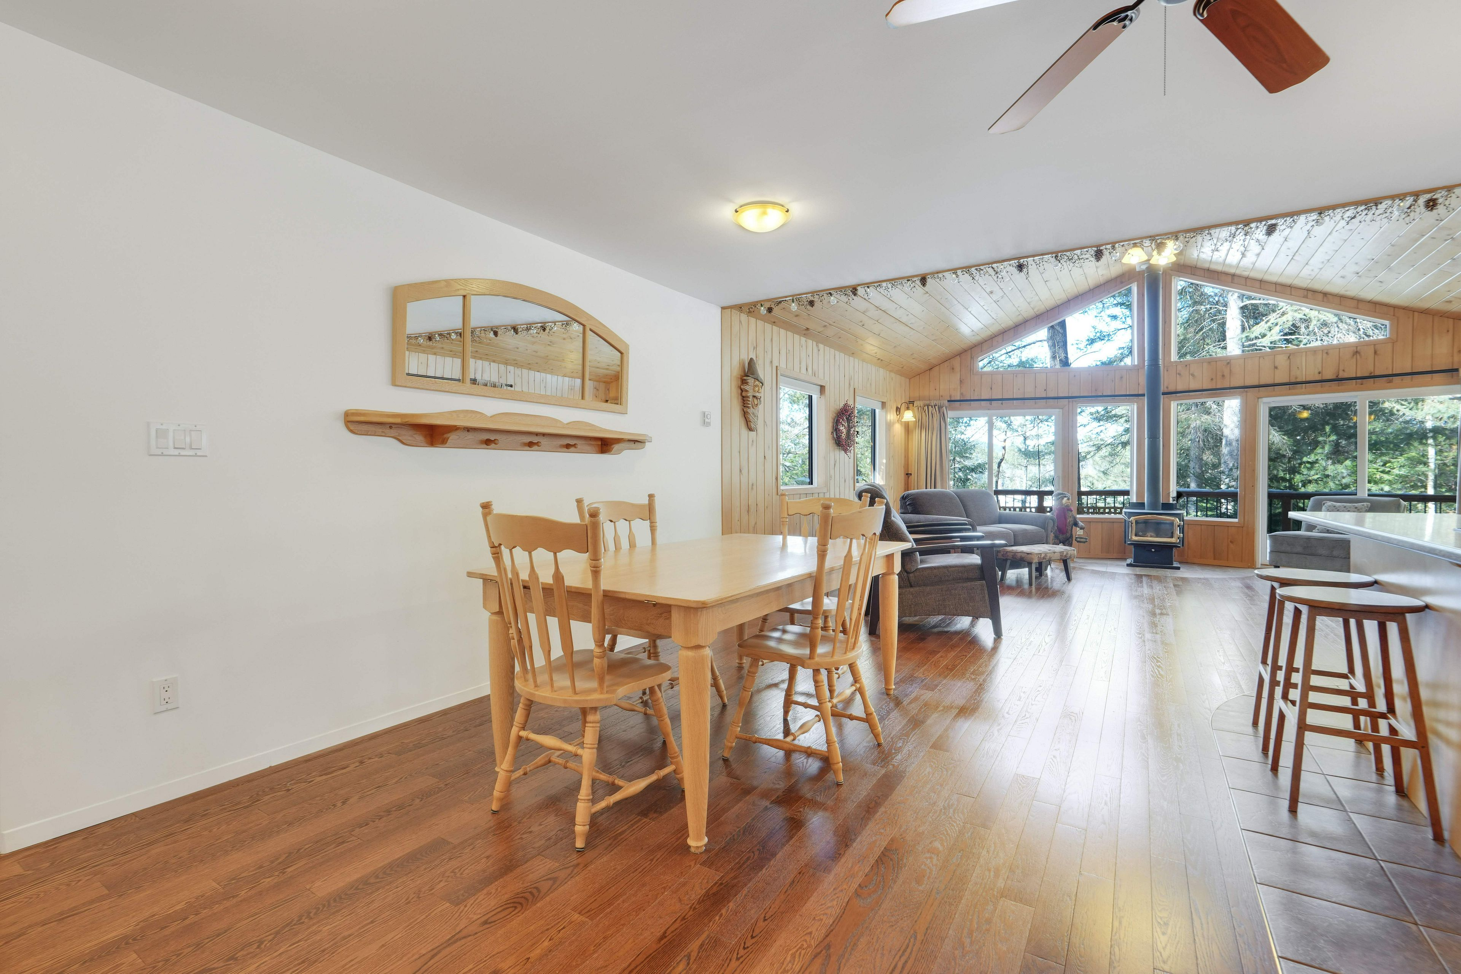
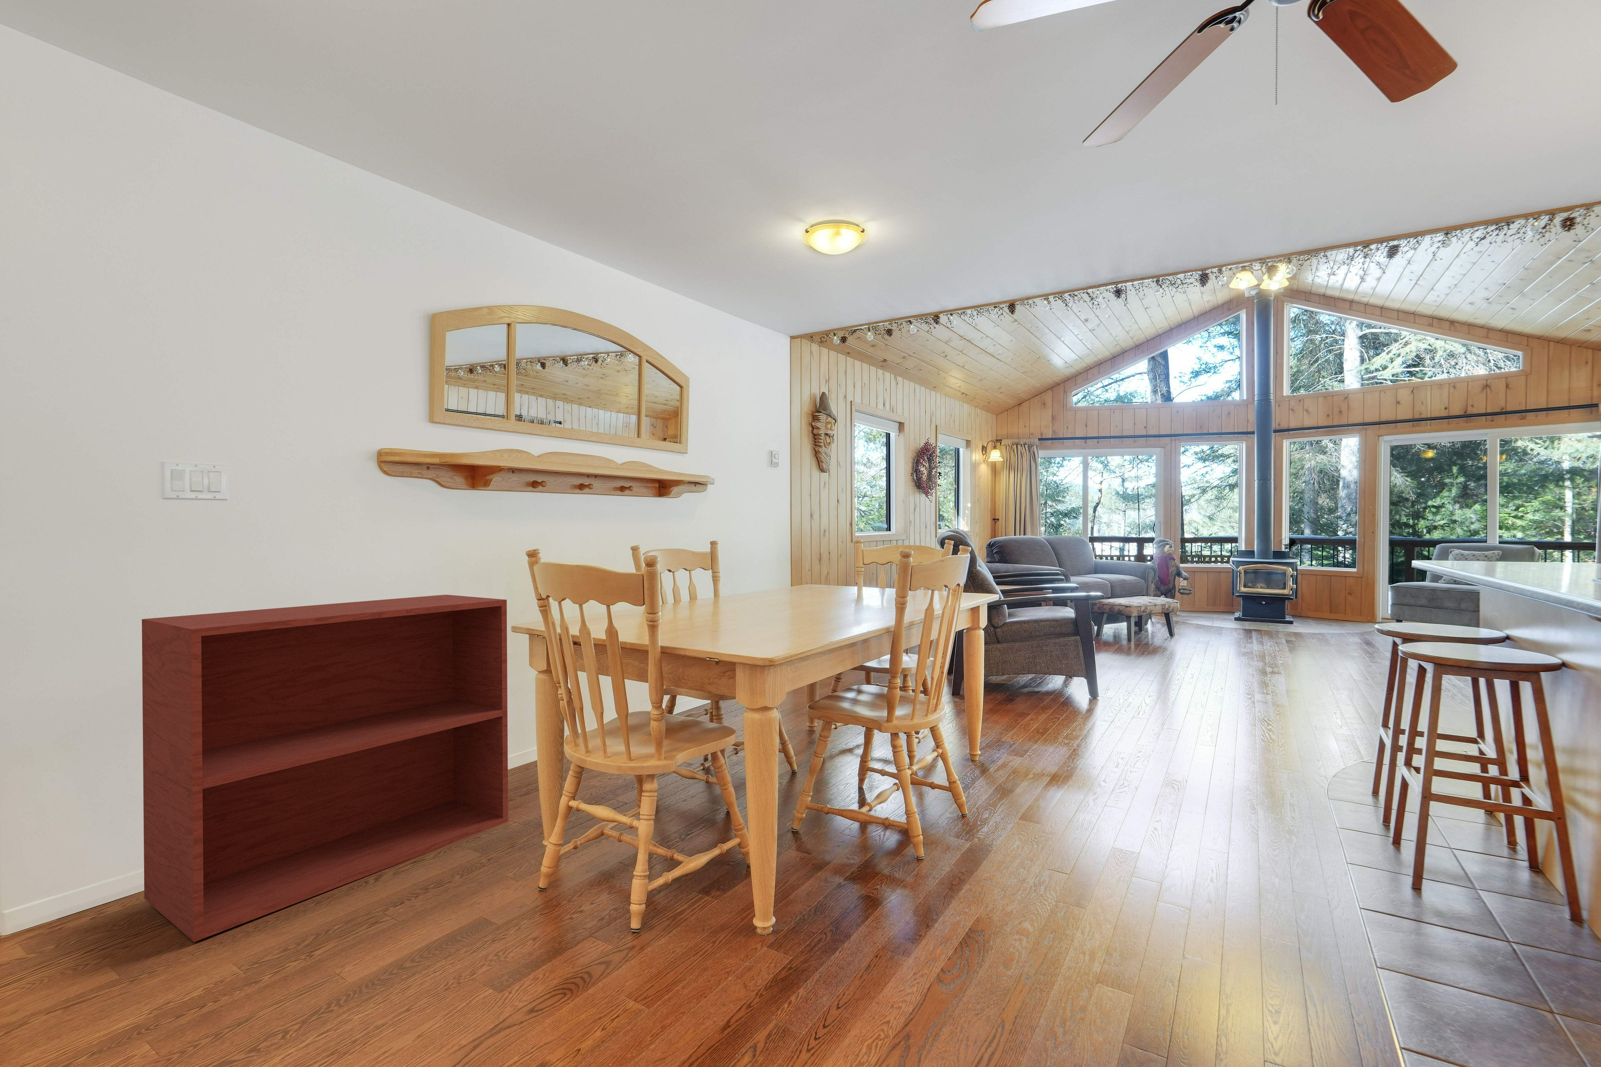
+ tv stand (345, 732)
